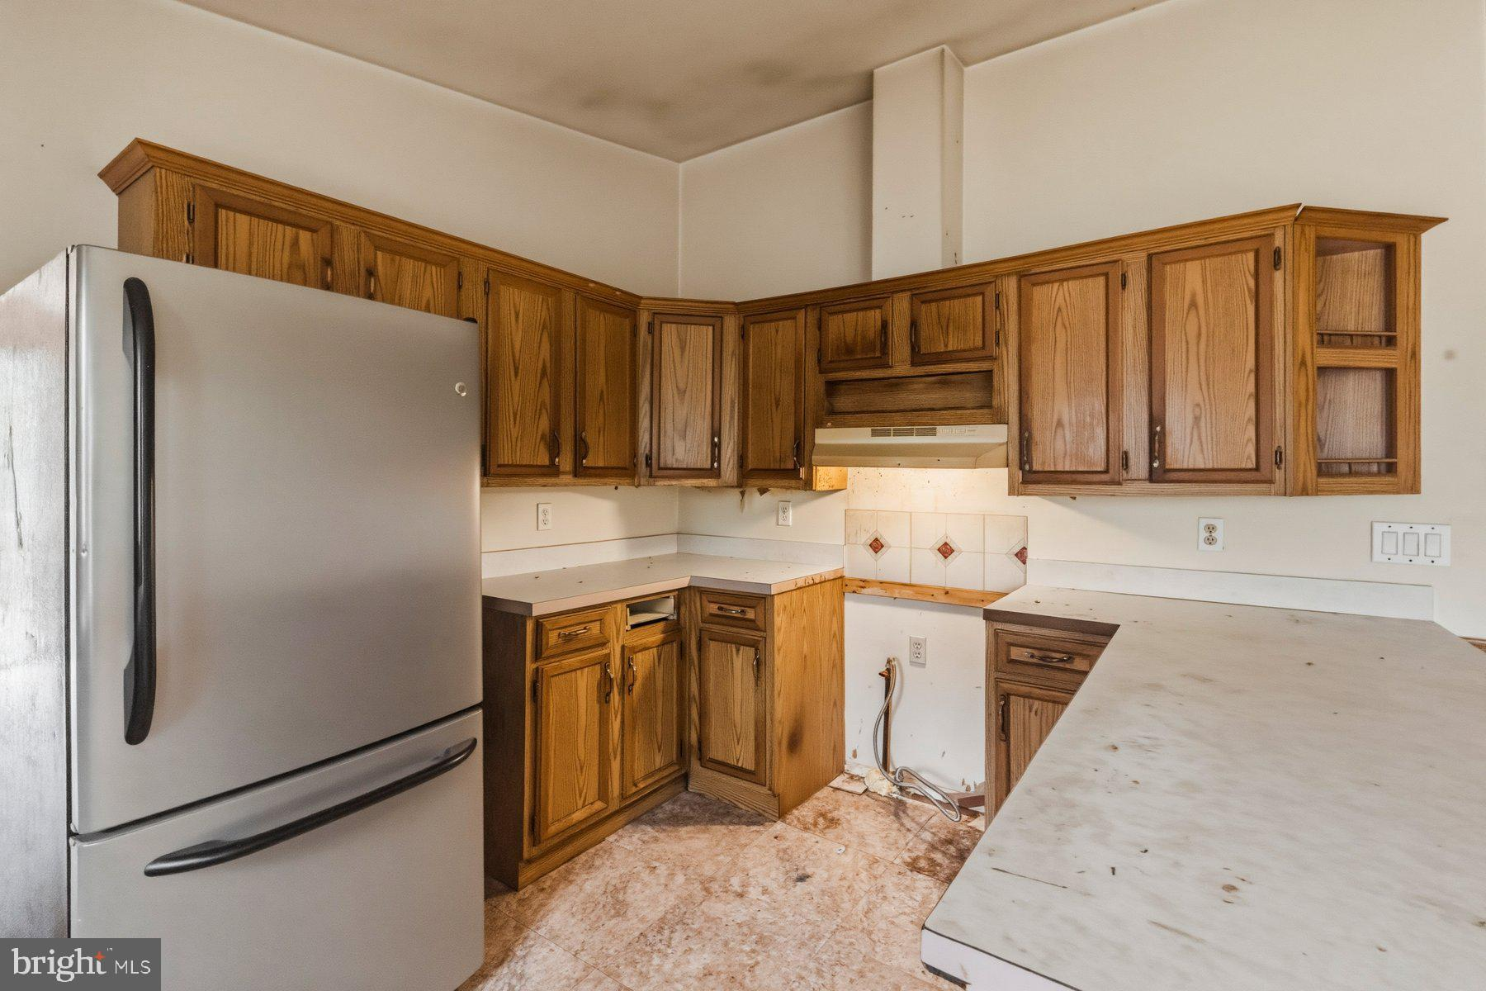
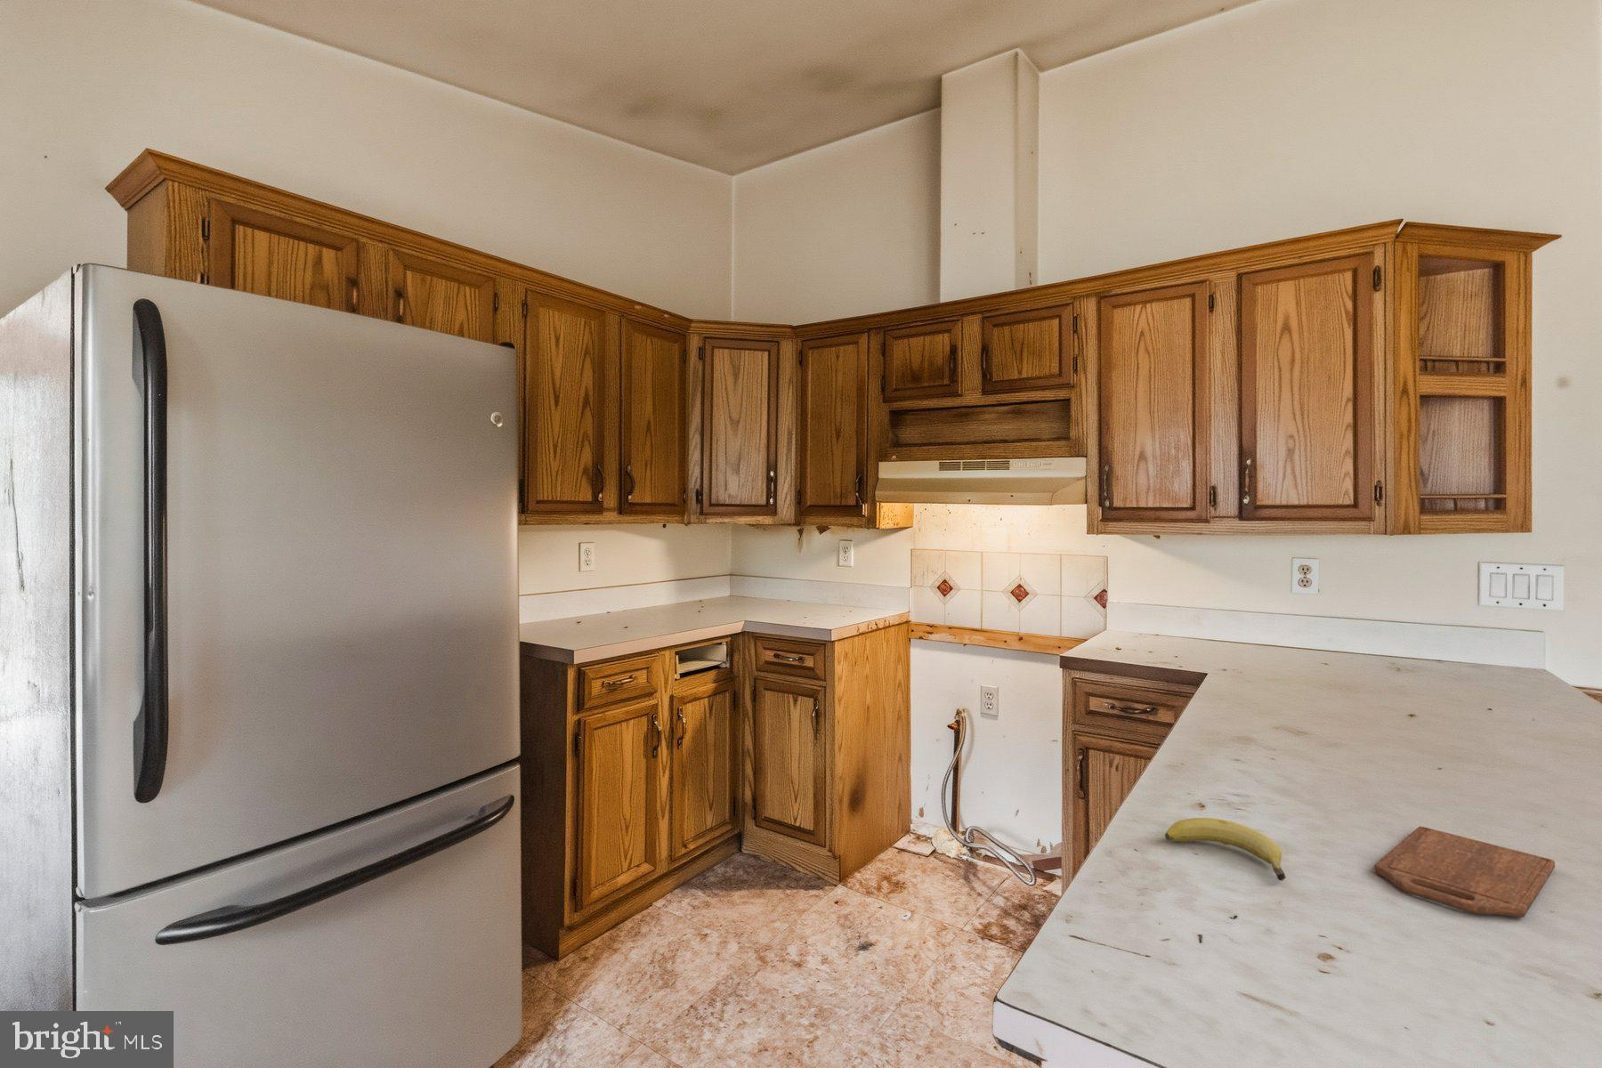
+ cutting board (1461, 869)
+ fruit (1230, 842)
